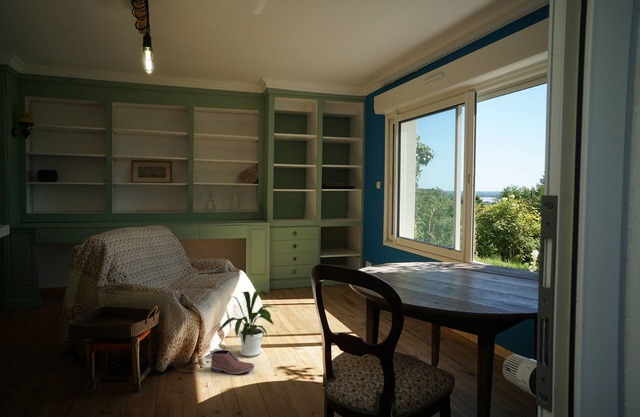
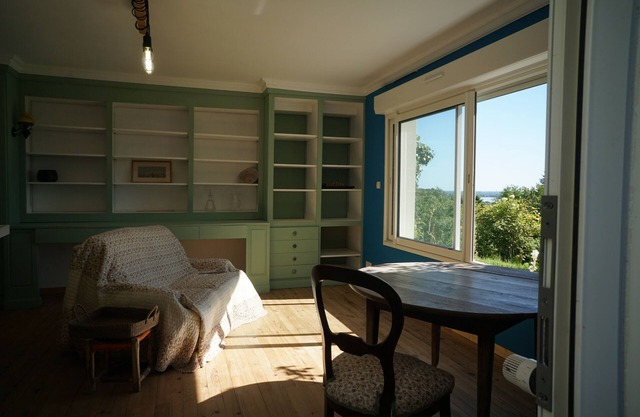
- house plant (251, 320)
- shoe (231, 361)
